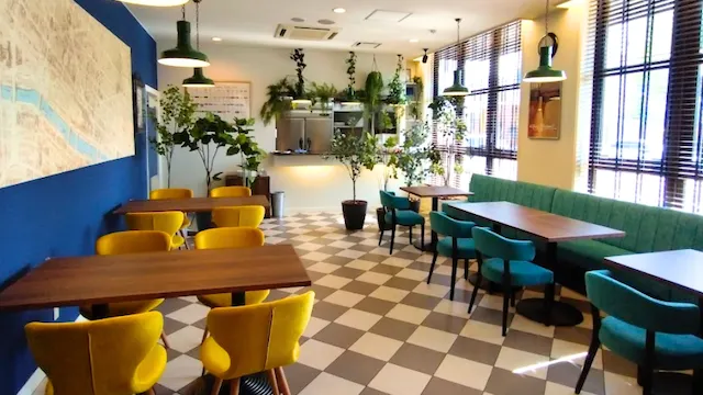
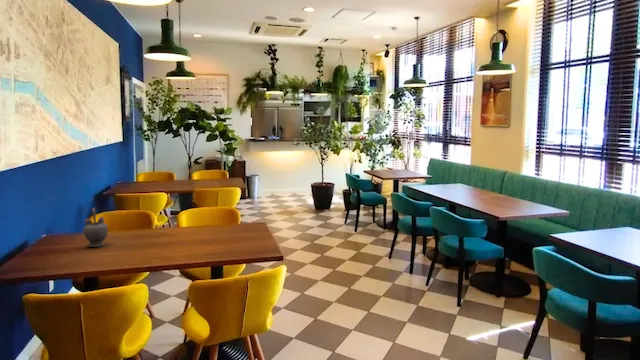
+ teapot (95, 226)
